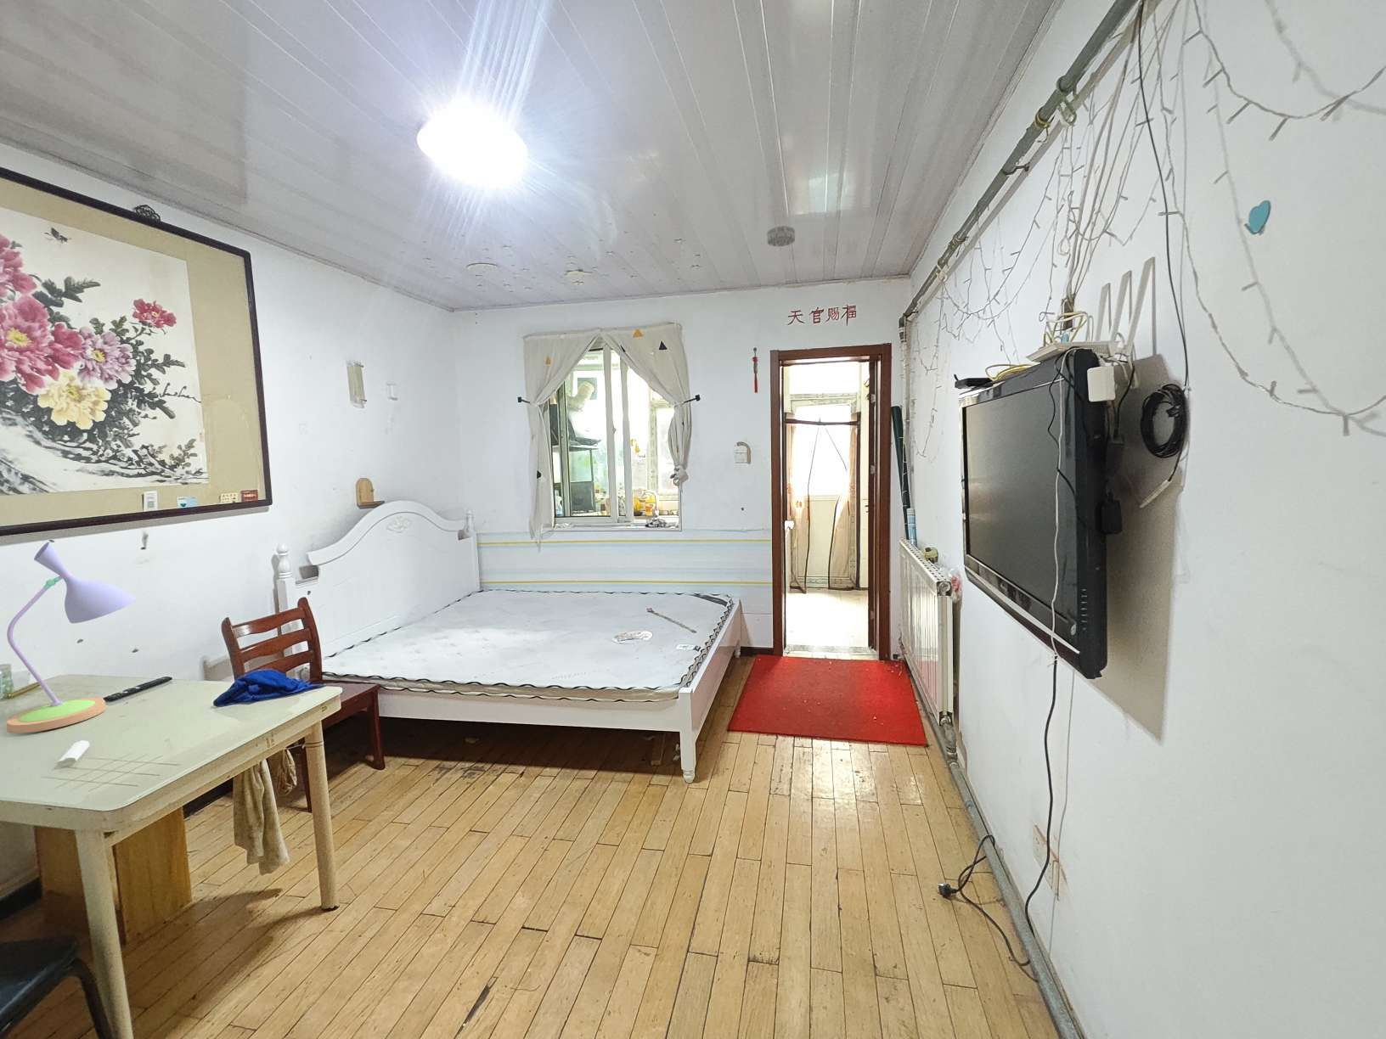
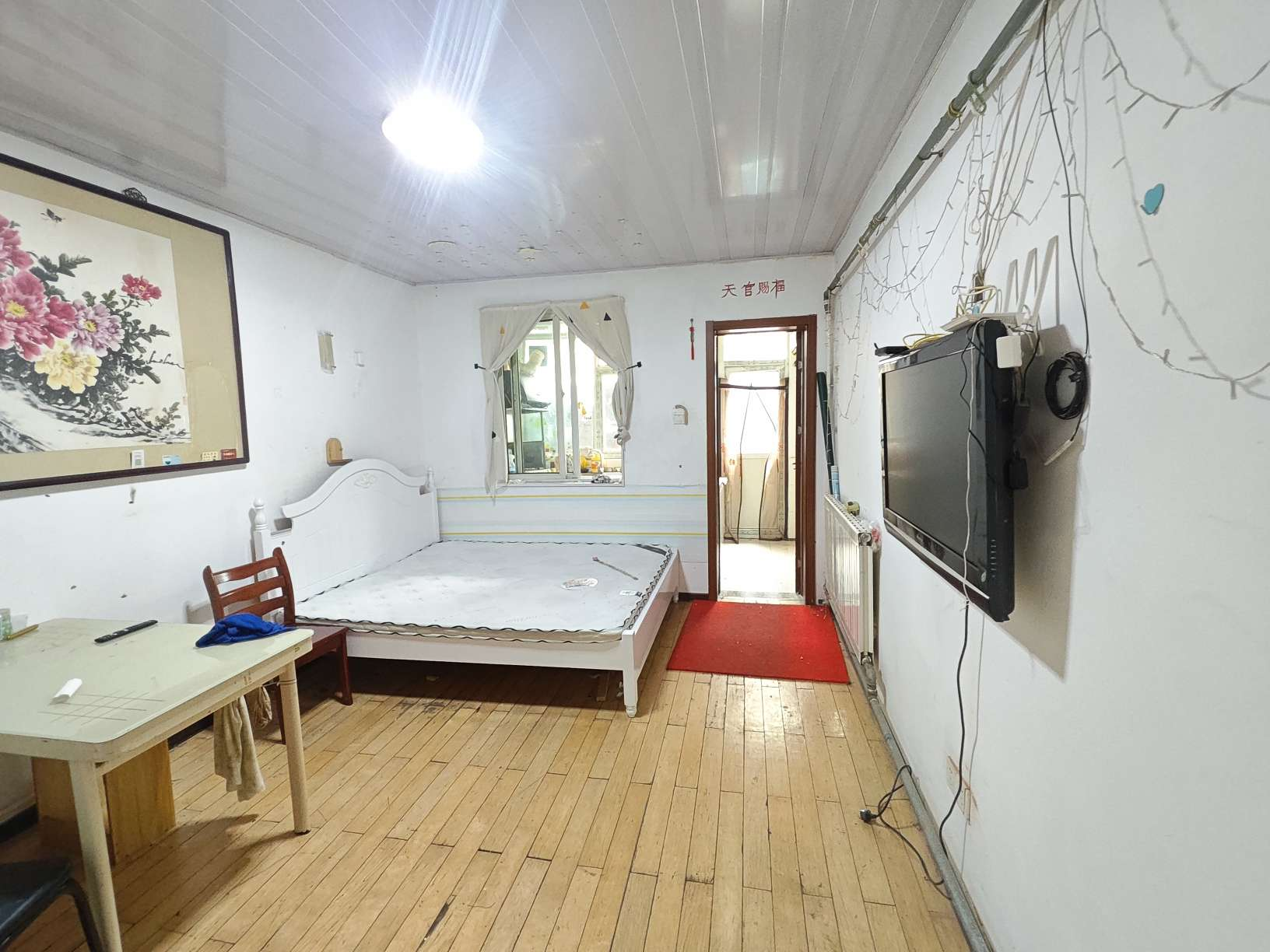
- desk lamp (71, 622)
- smoke detector (780, 235)
